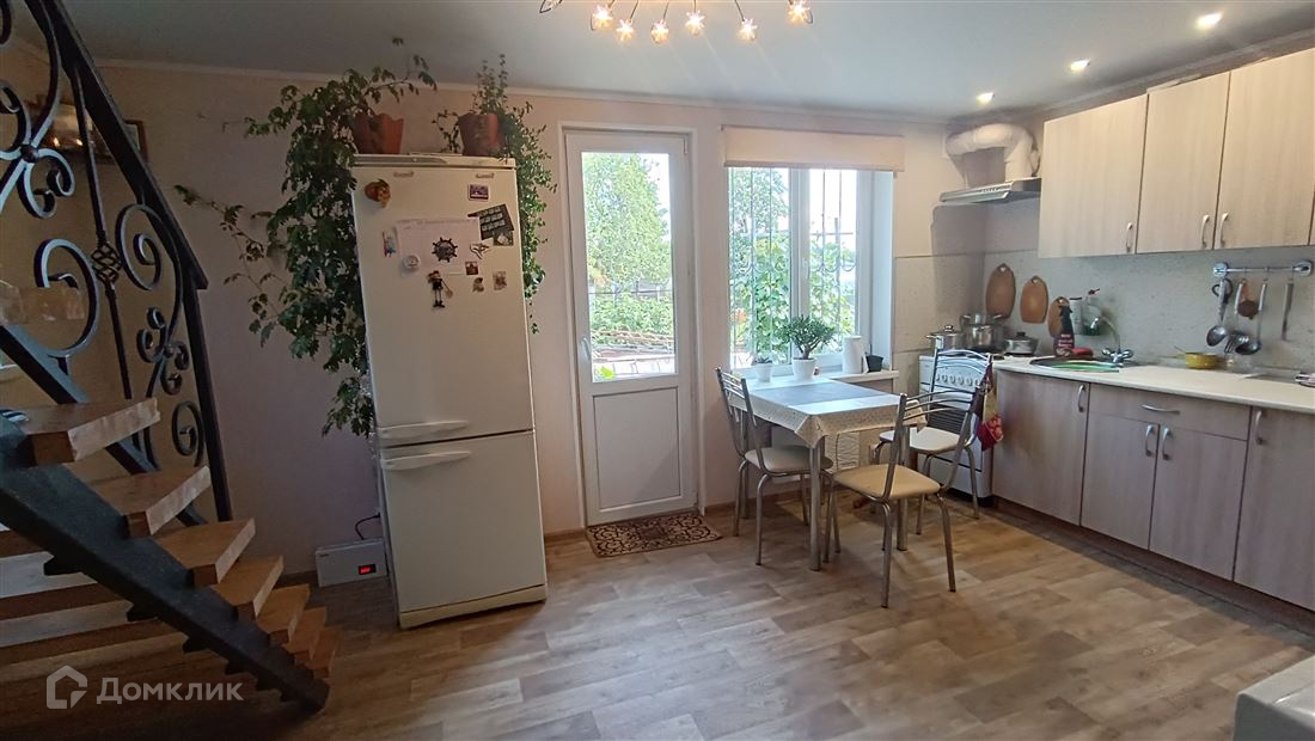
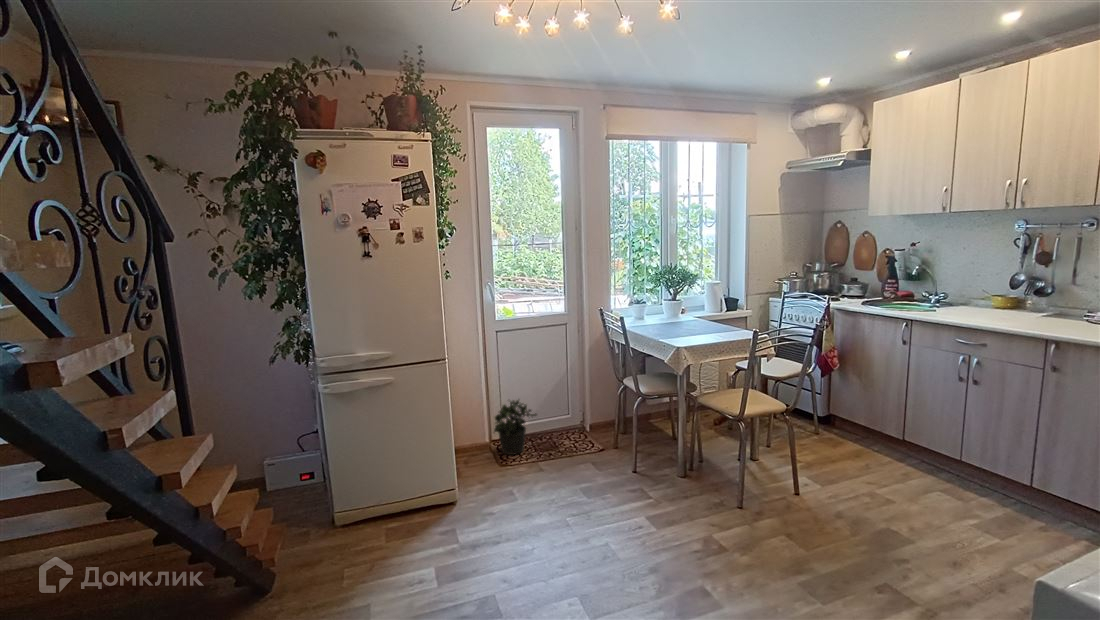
+ potted plant (514, 424)
